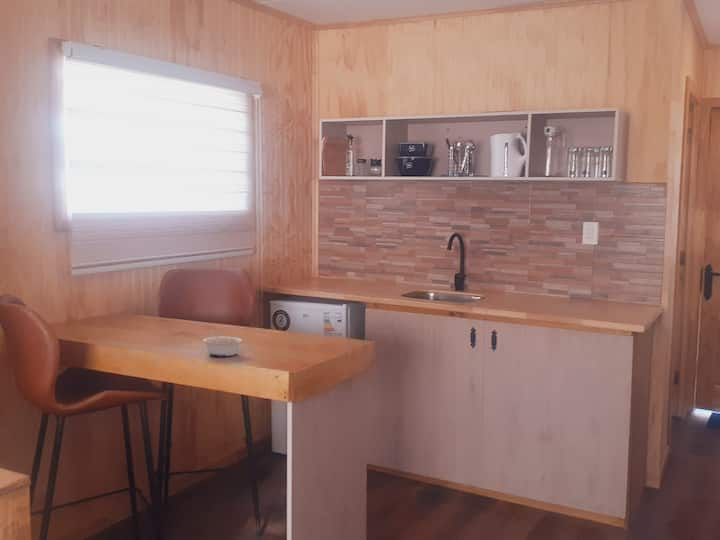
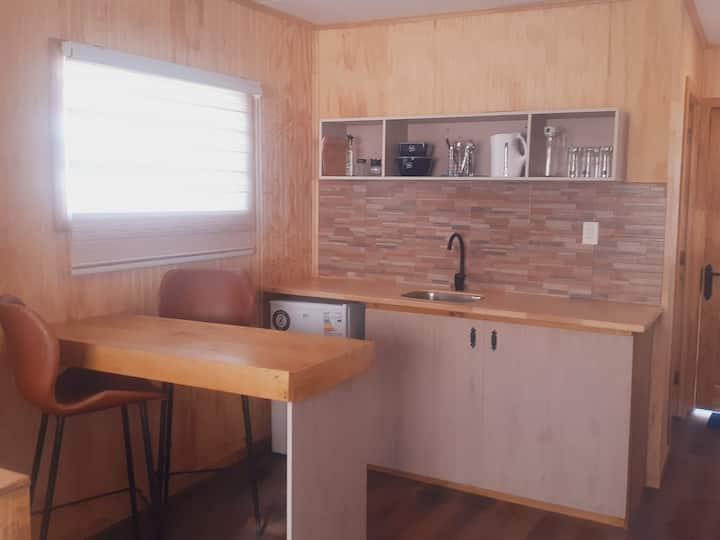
- legume (221, 345)
